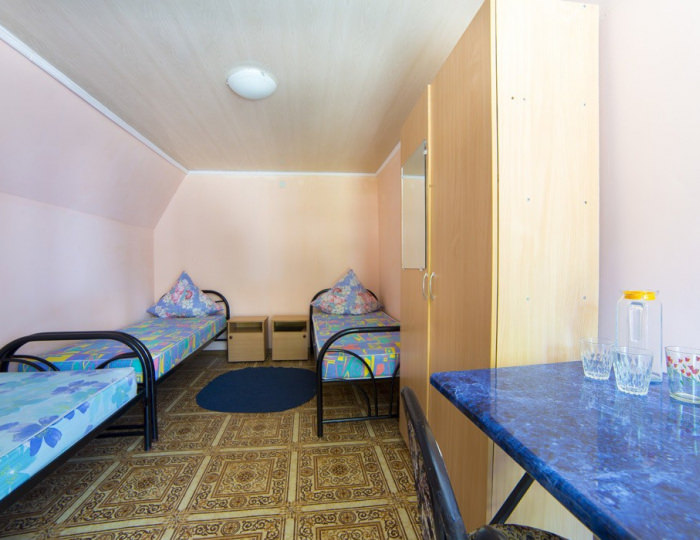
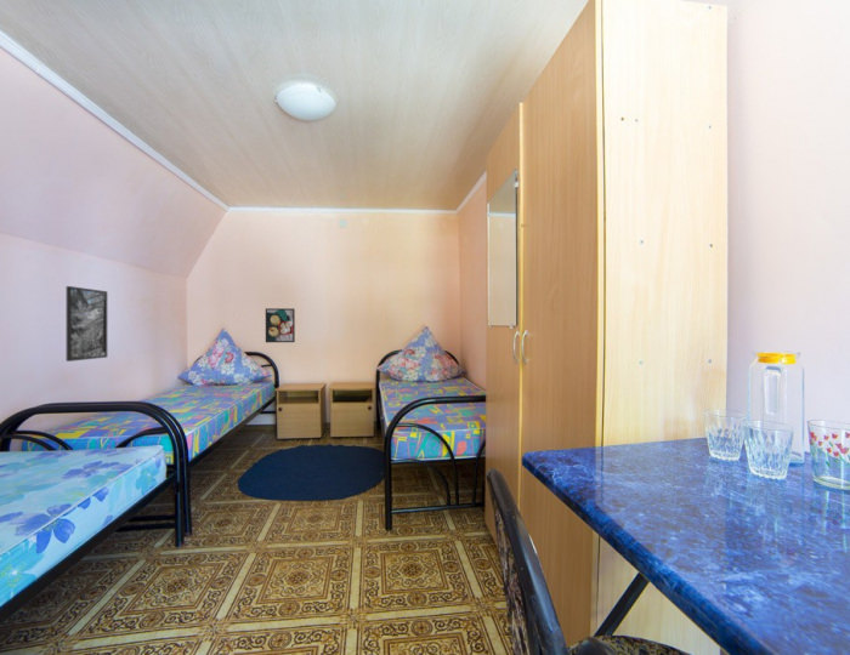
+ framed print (279, 325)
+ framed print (87, 324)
